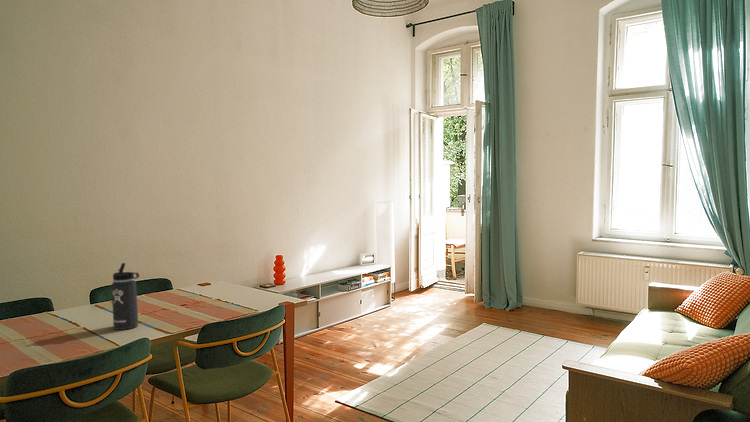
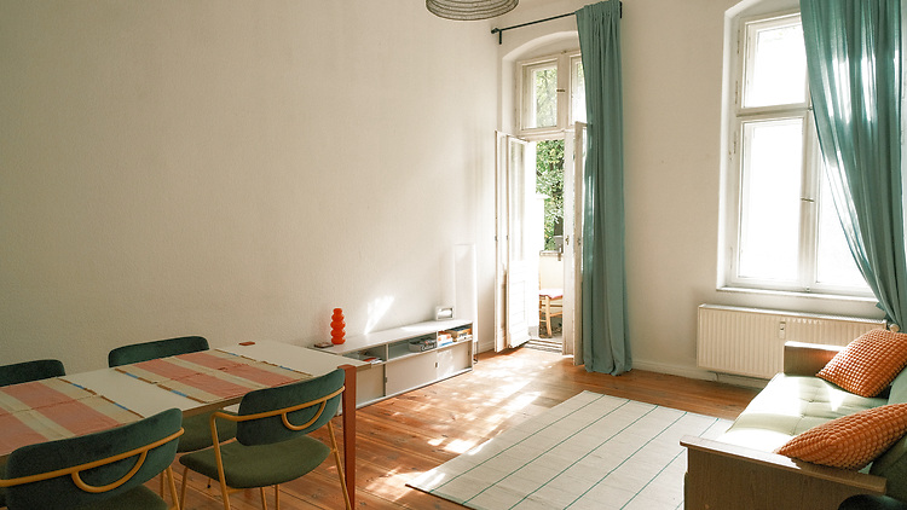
- thermos bottle (126, 295)
